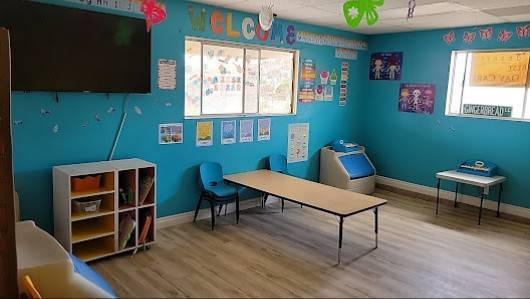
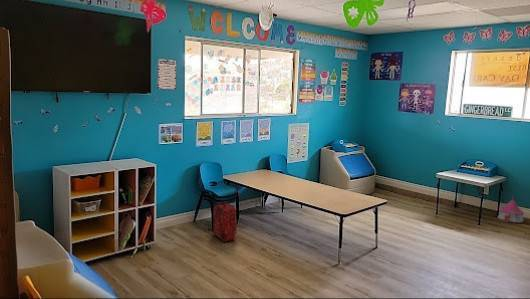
+ backpack (223, 220)
+ toy house (511, 208)
